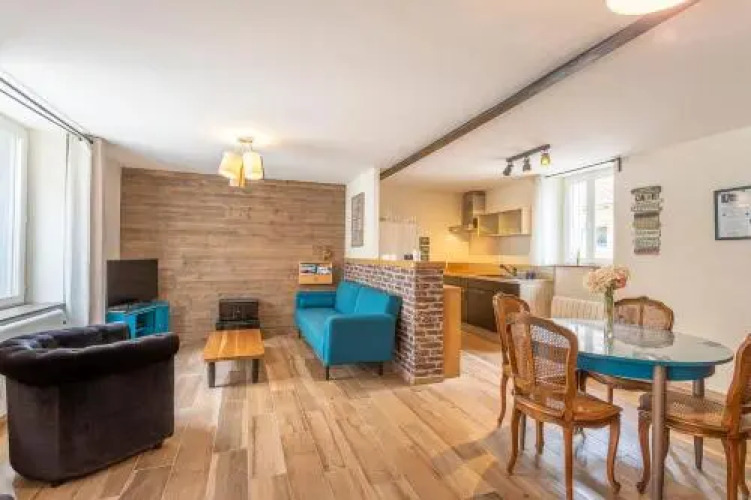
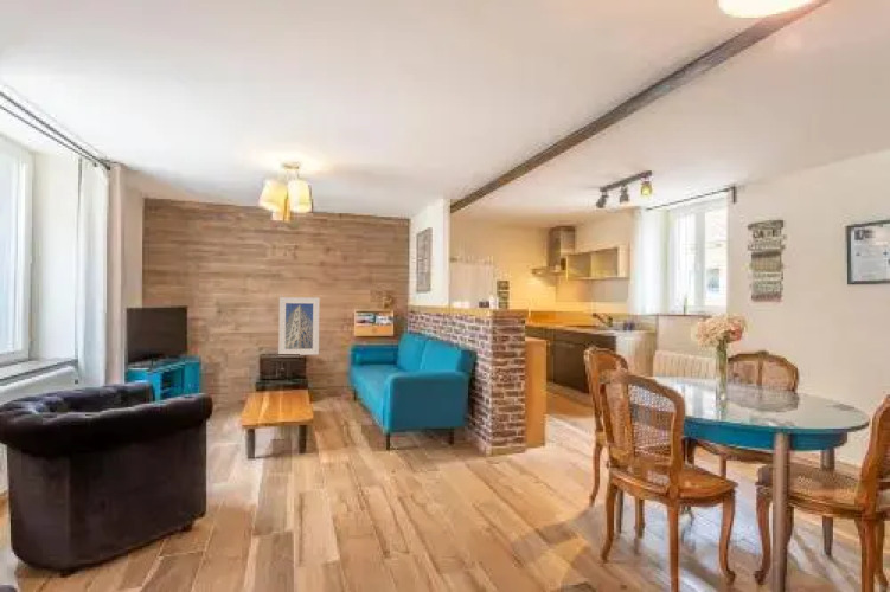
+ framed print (299, 326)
